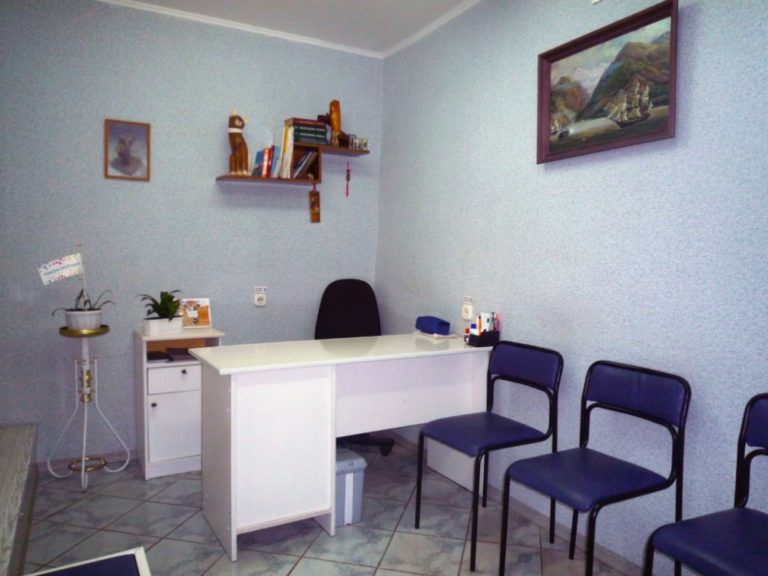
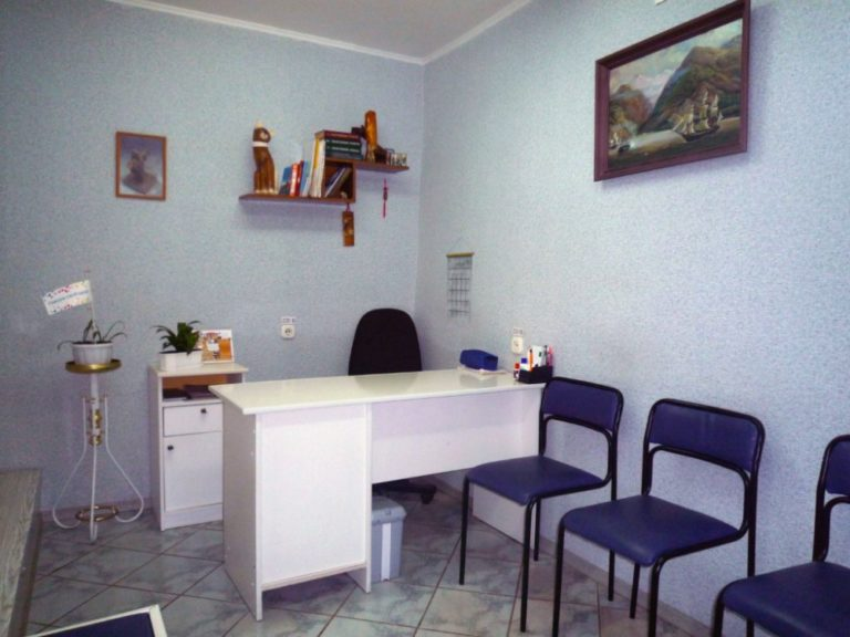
+ calendar (458, 279)
